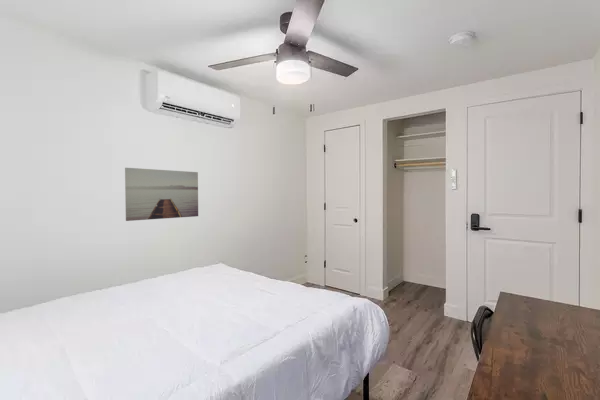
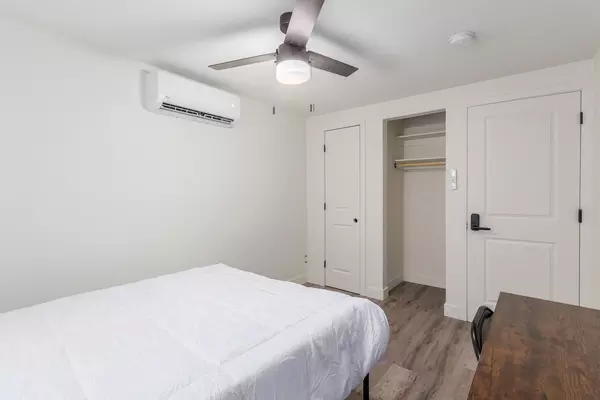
- wall art (165, 194)
